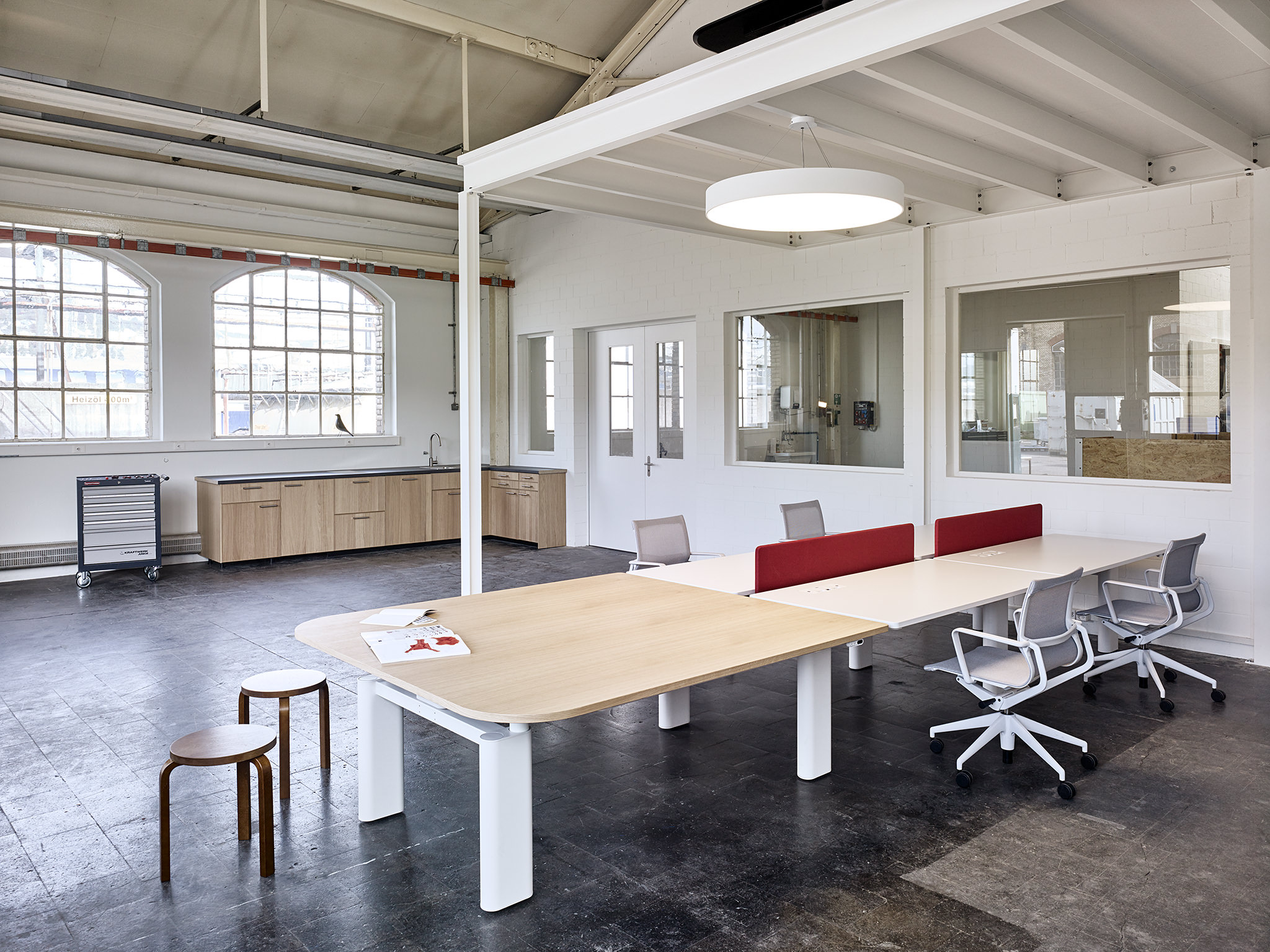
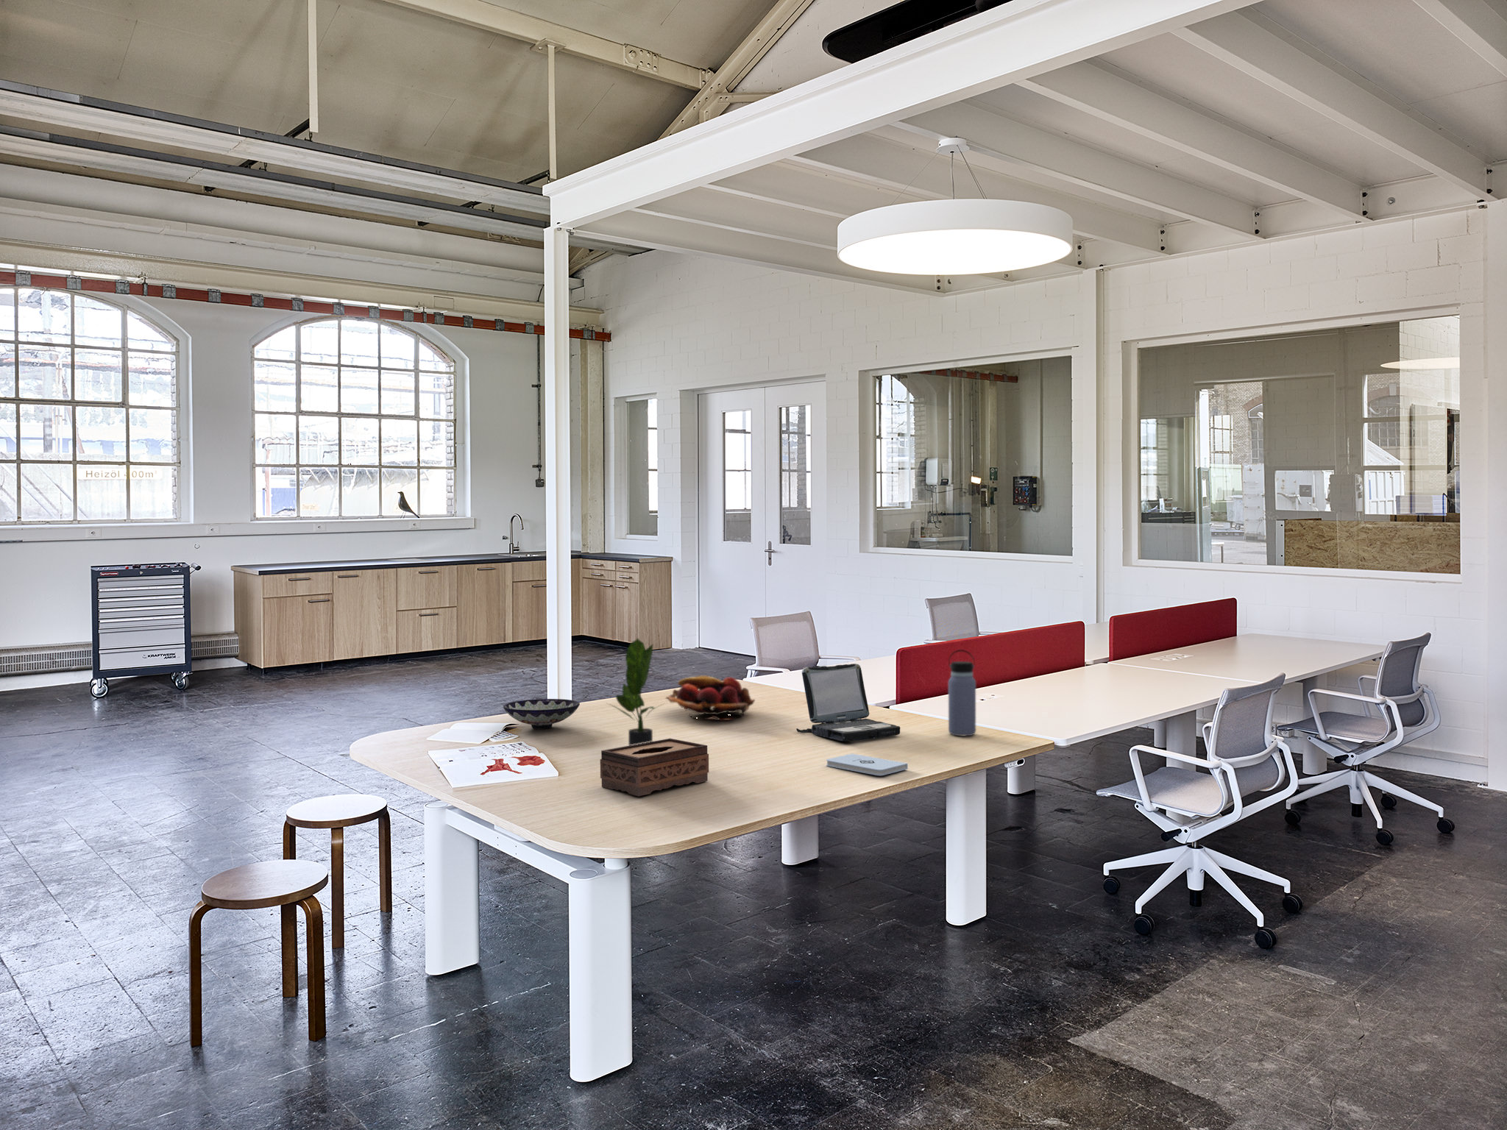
+ bowl (541, 715)
+ notepad (865, 764)
+ laptop (848, 700)
+ tissue box (655, 766)
+ fruit basket (711, 696)
+ potted plant (635, 696)
+ water bottle (961, 692)
